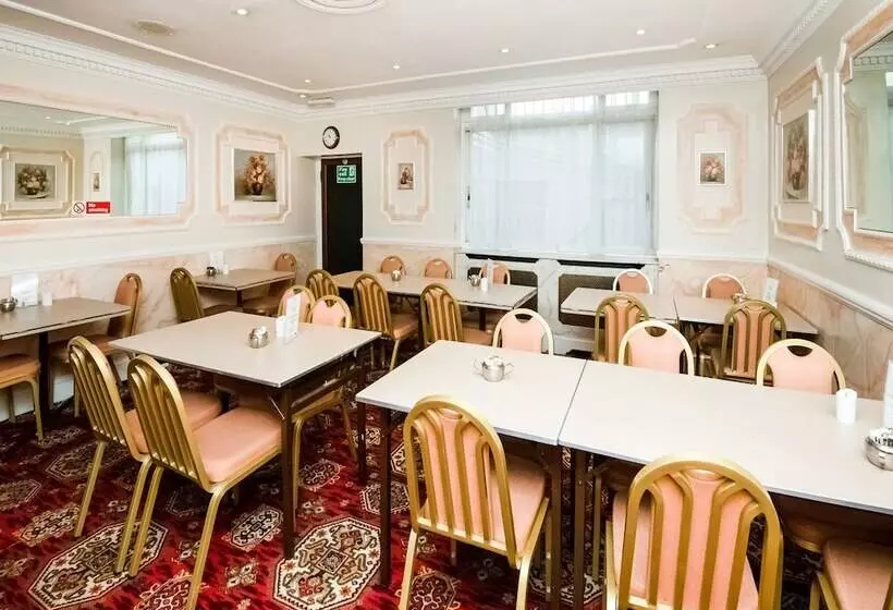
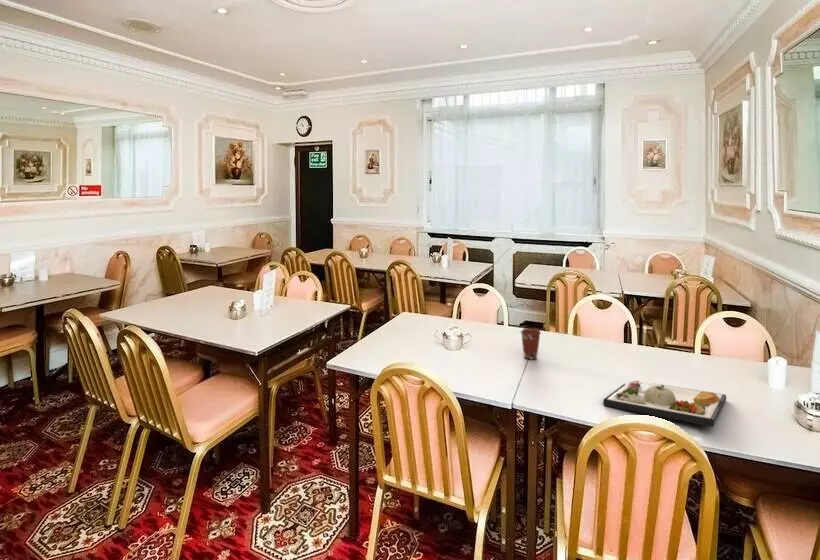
+ dinner plate (665, 392)
+ coffee cup (530, 343)
